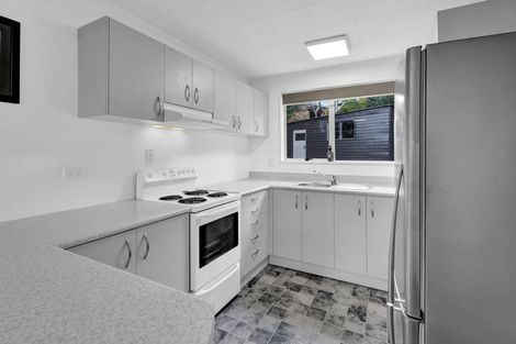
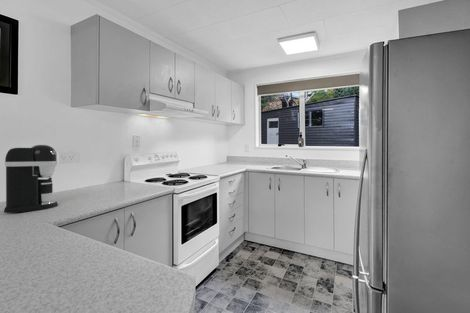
+ coffee maker (32, 176)
